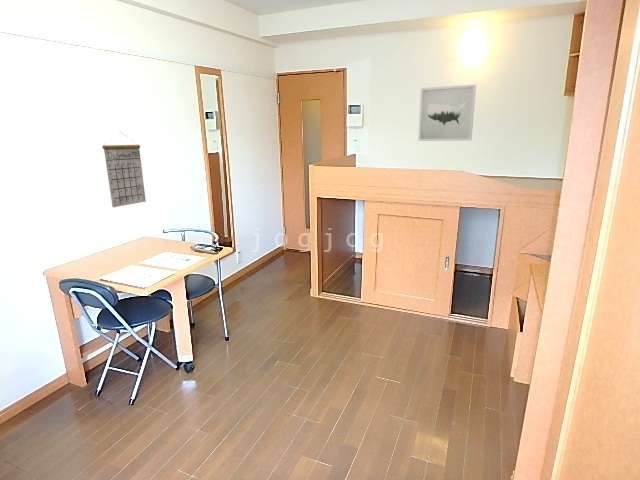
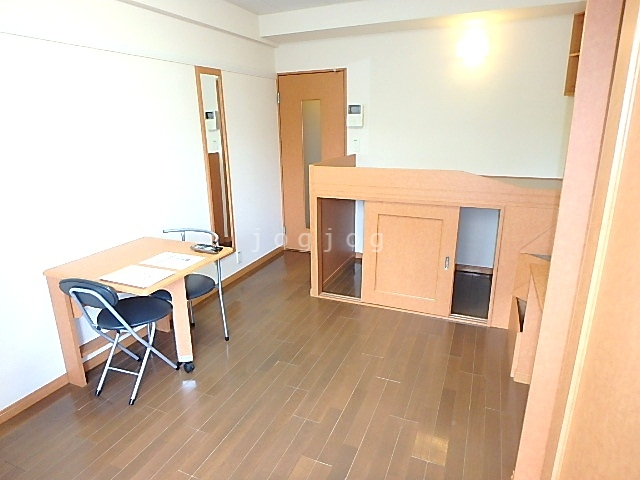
- wall art (446, 114)
- calendar (125, 168)
